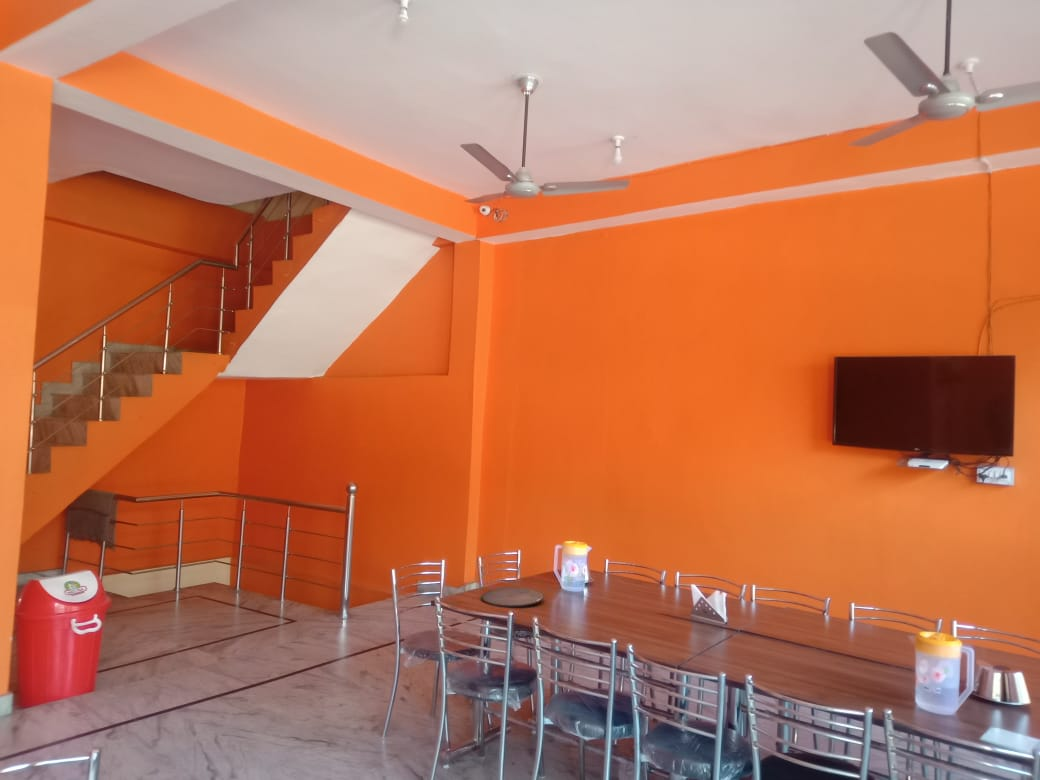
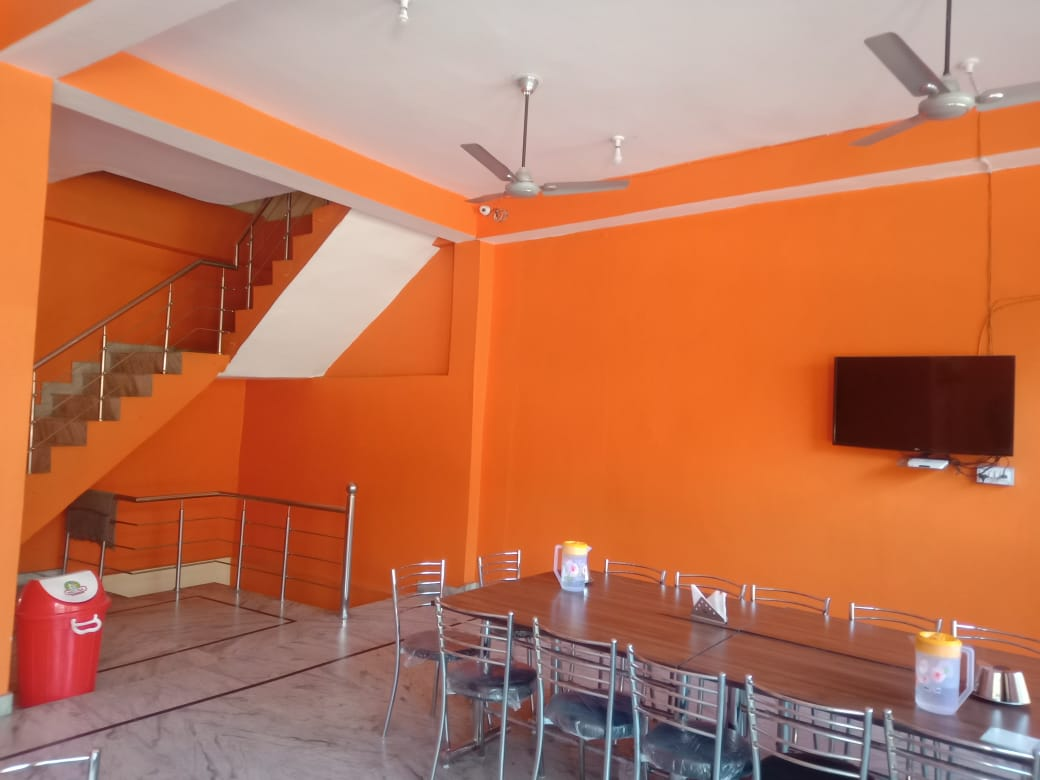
- plate (512, 596)
